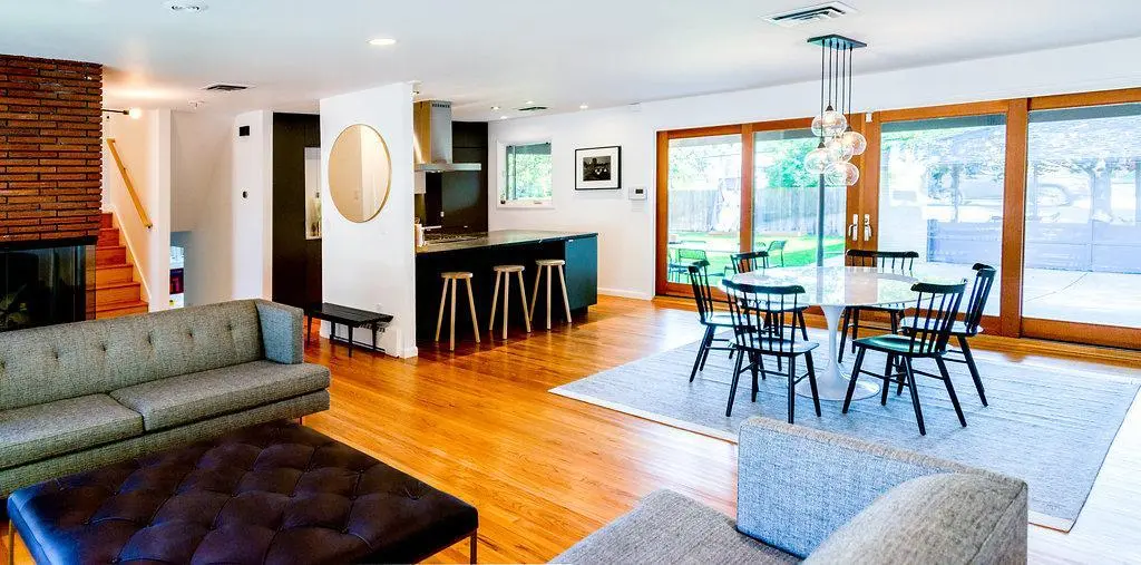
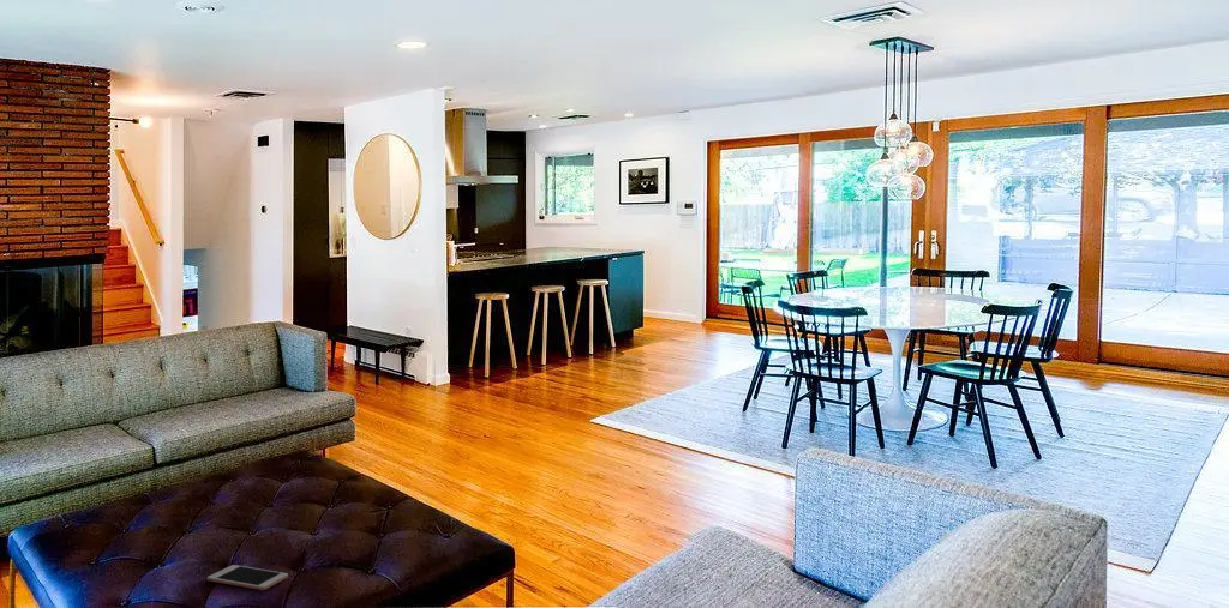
+ cell phone (247, 577)
